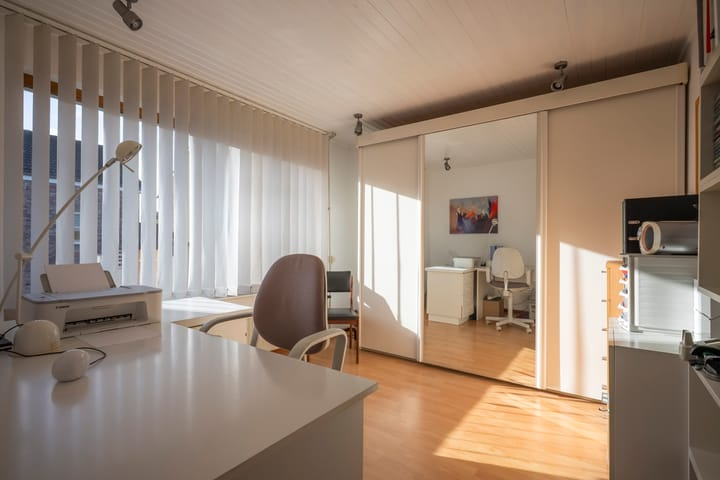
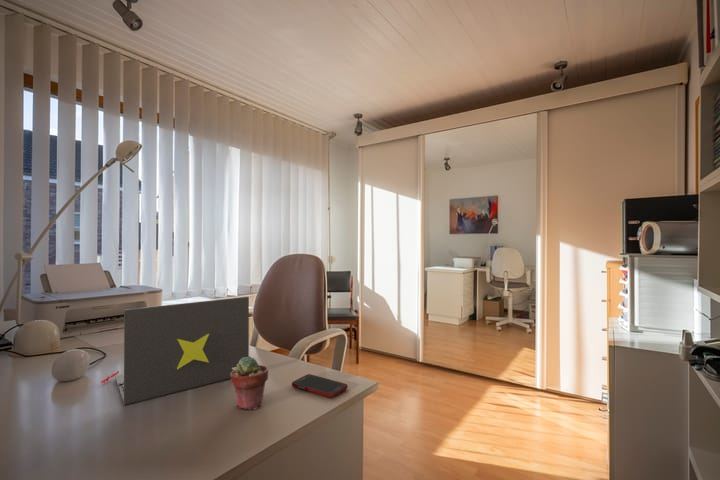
+ potted succulent (249, 380)
+ cell phone (319, 385)
+ laptop (175, 337)
